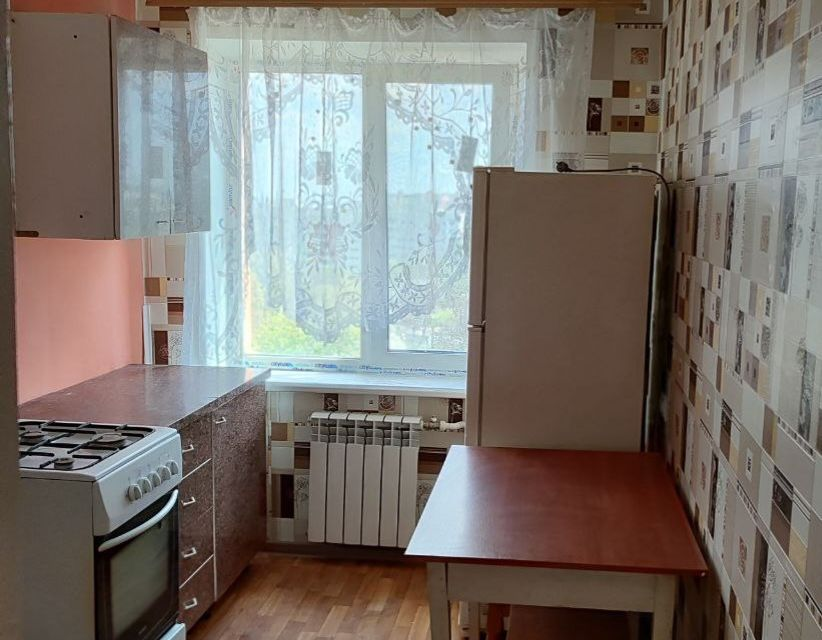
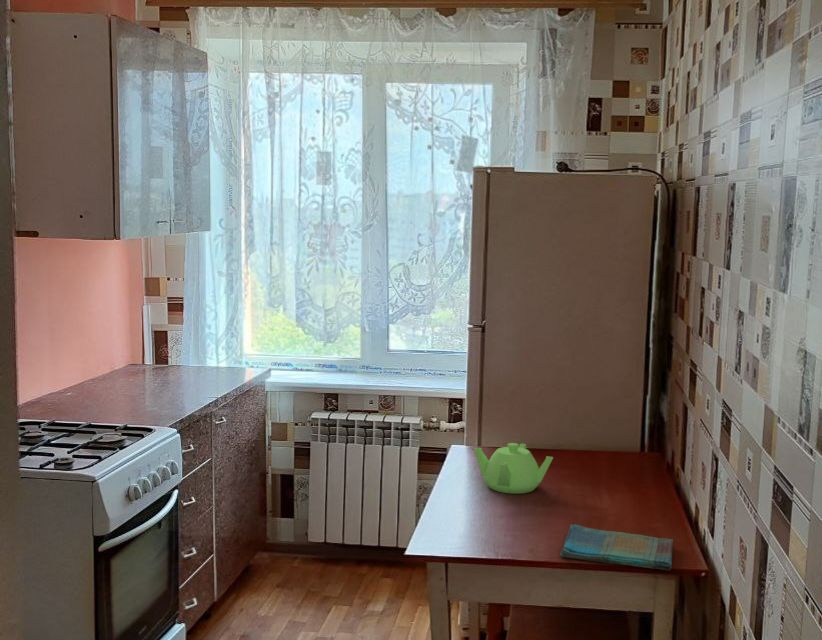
+ teapot (512, 465)
+ dish towel (617, 546)
